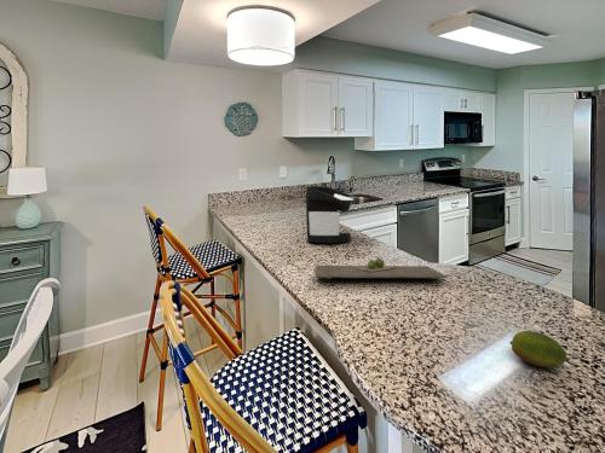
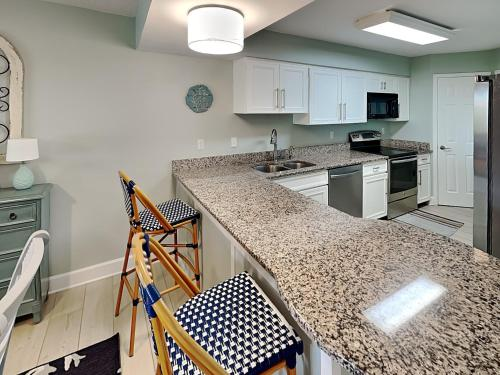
- cutting board (374, 263)
- coffee maker (329, 213)
- fruit (536, 348)
